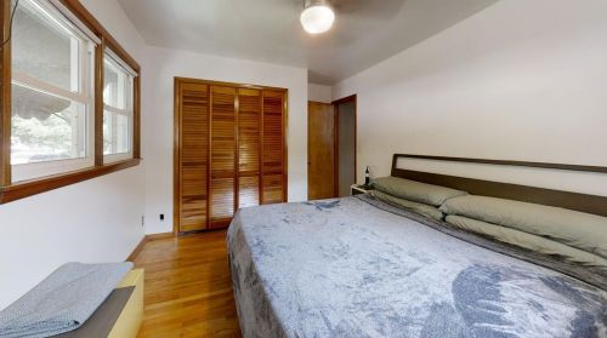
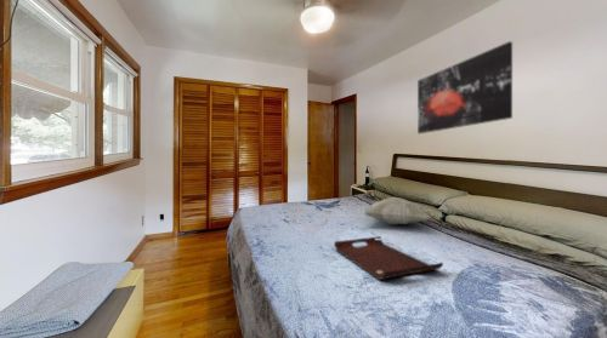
+ decorative pillow (396, 210)
+ serving tray (381, 254)
+ wall art (456, 96)
